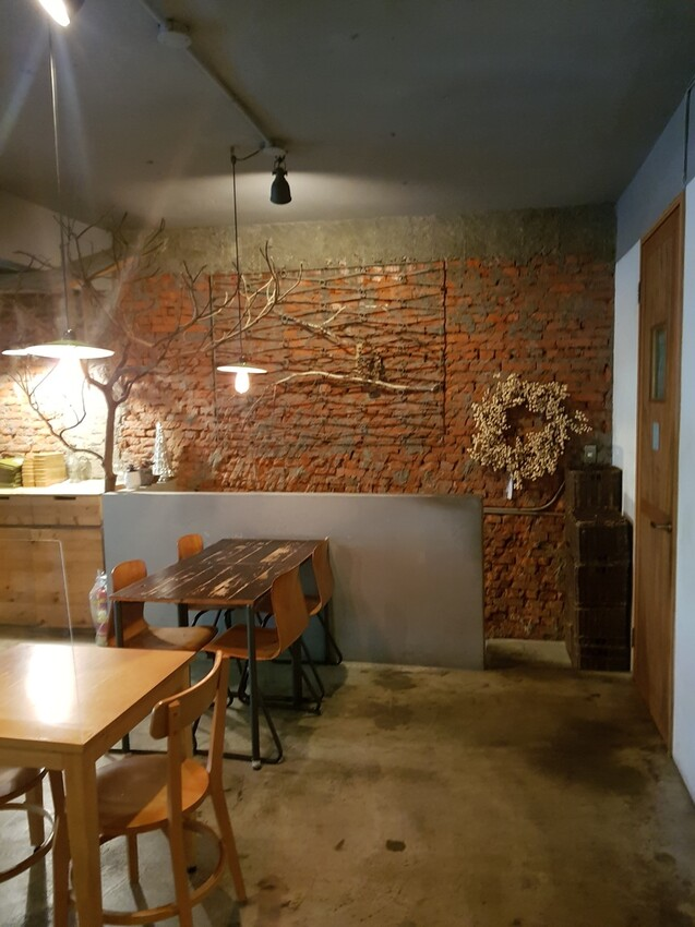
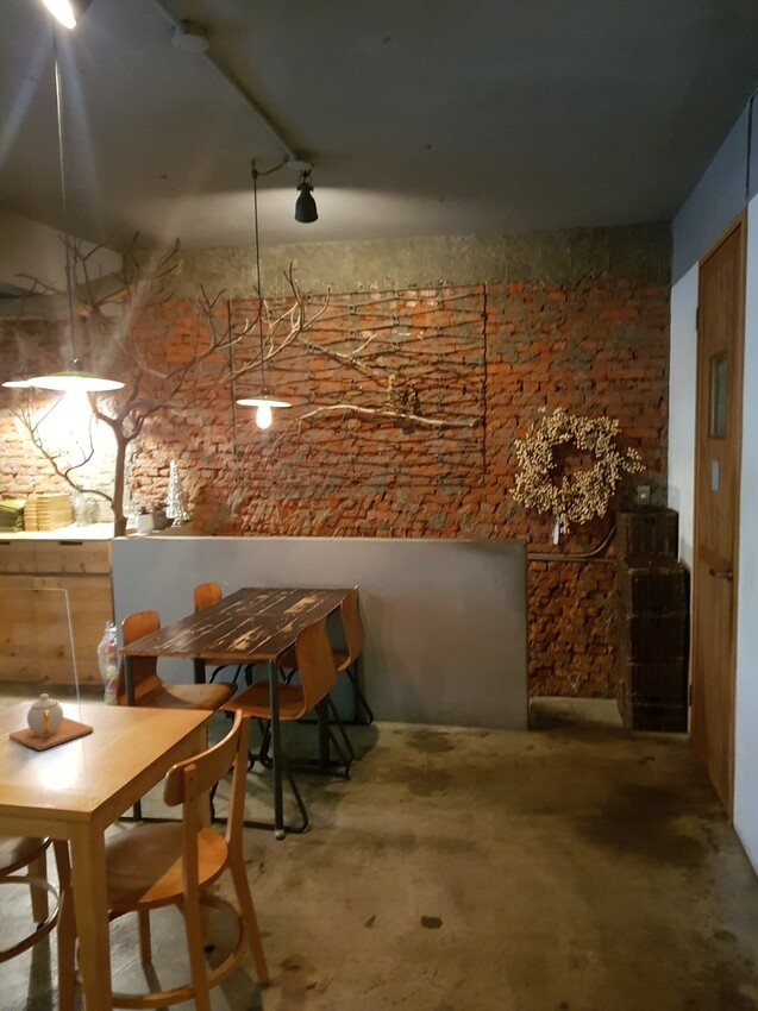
+ teapot (50, 712)
